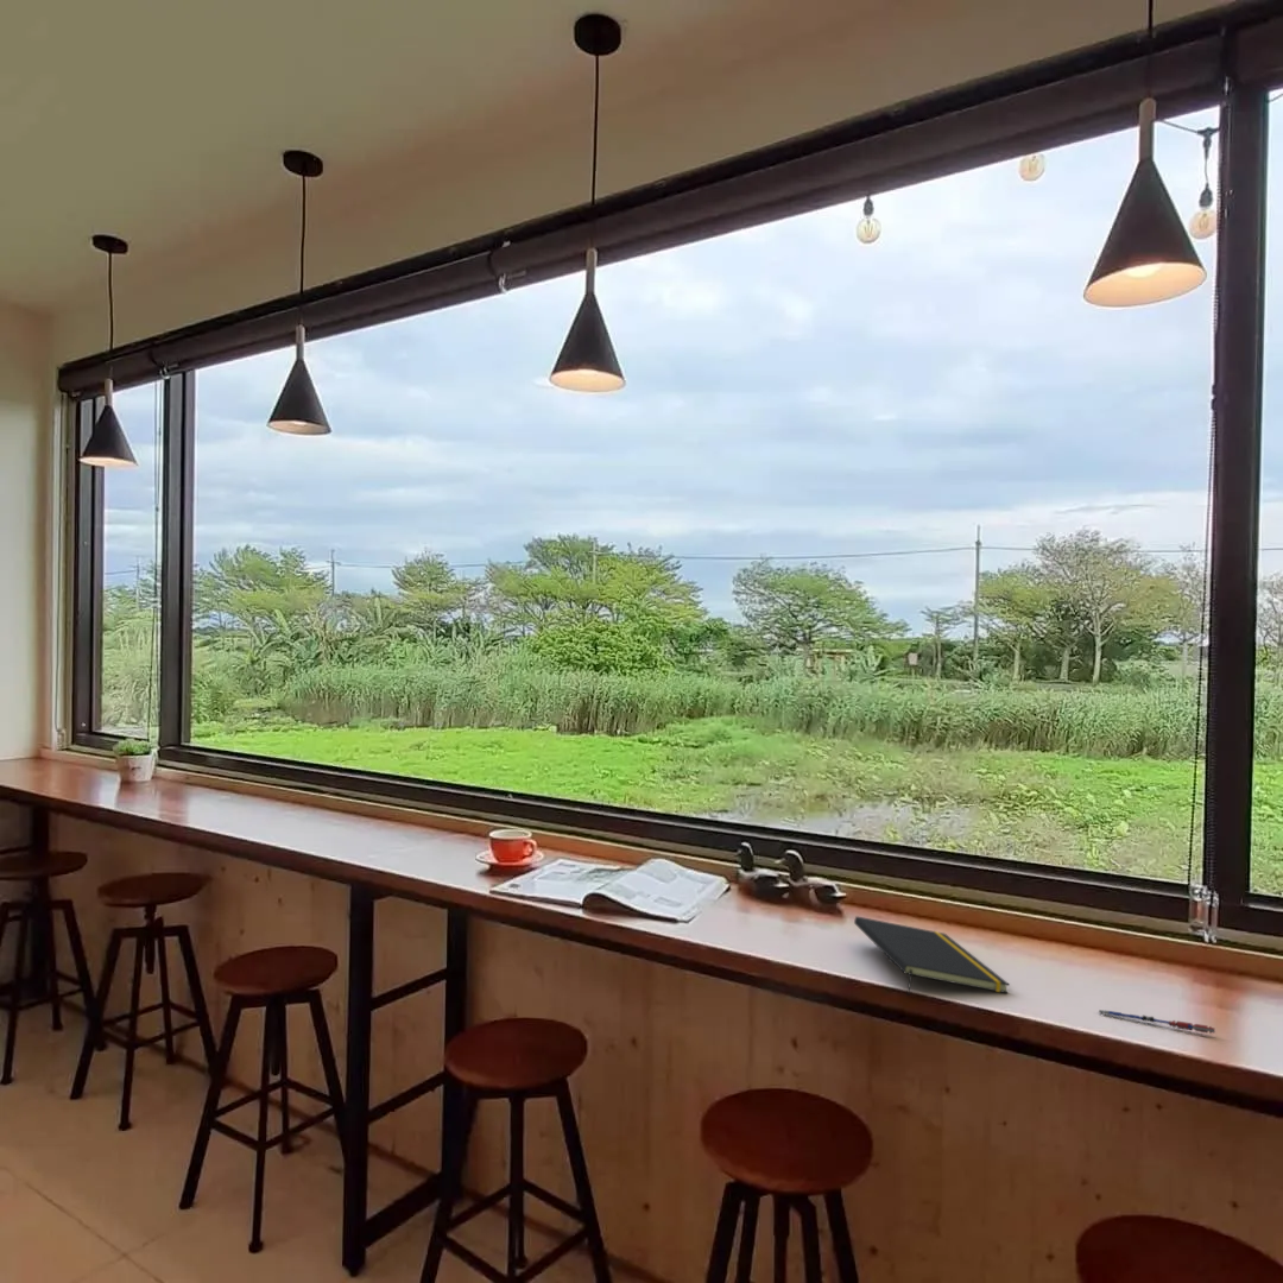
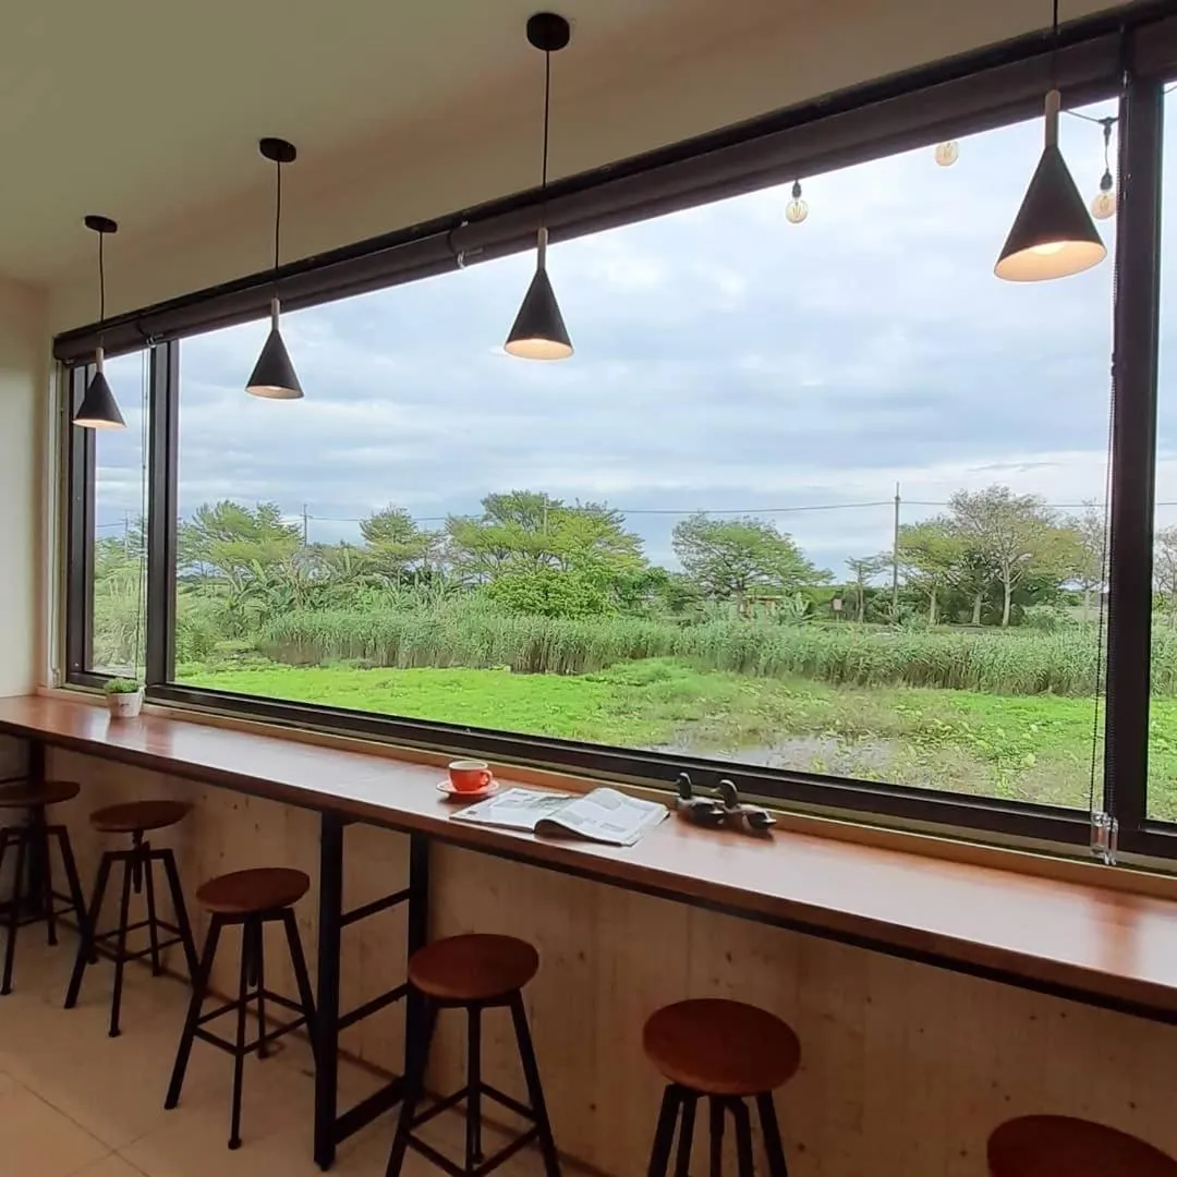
- notepad (925, 952)
- pen (1155, 1019)
